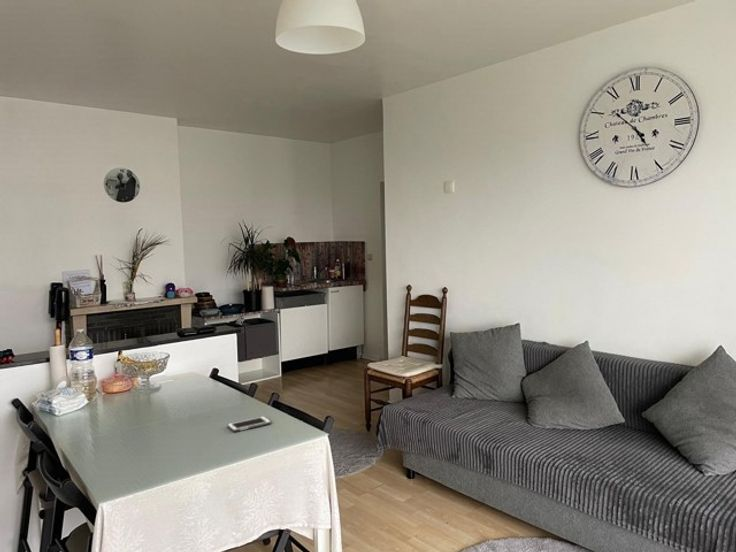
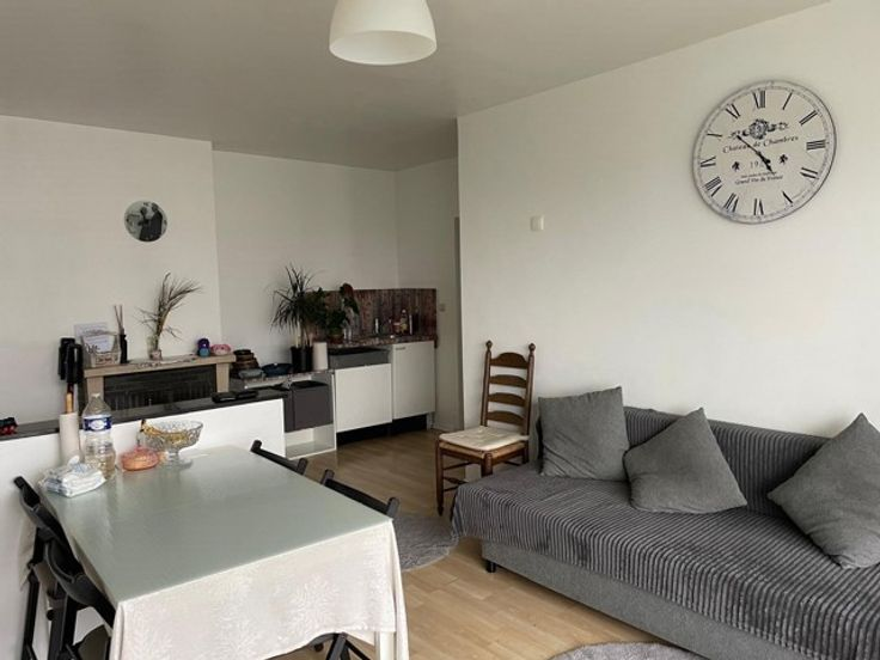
- cell phone (249, 423)
